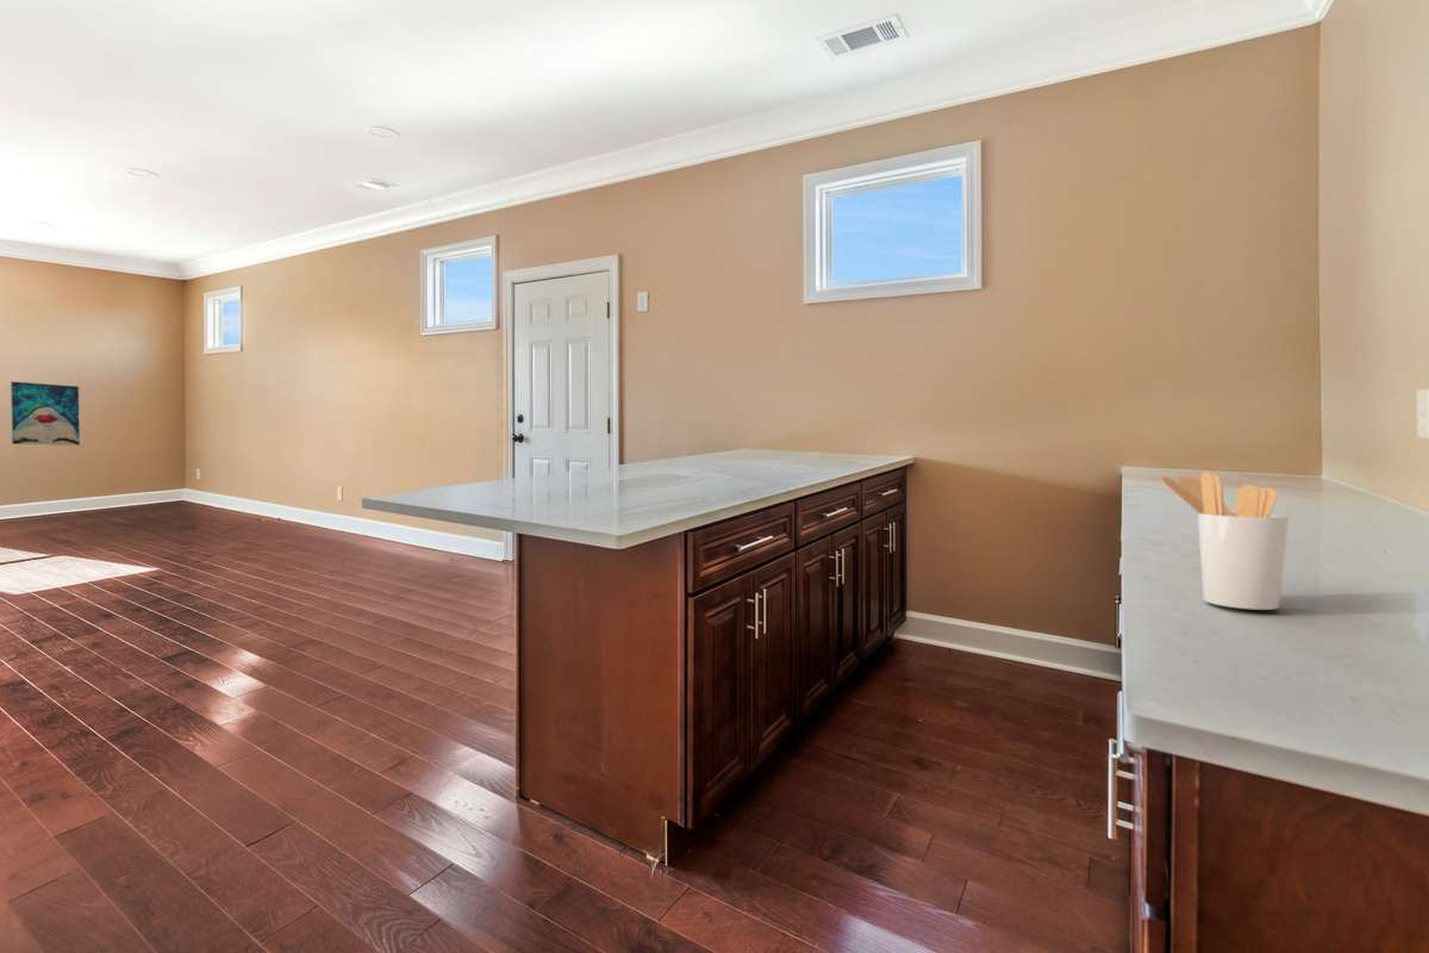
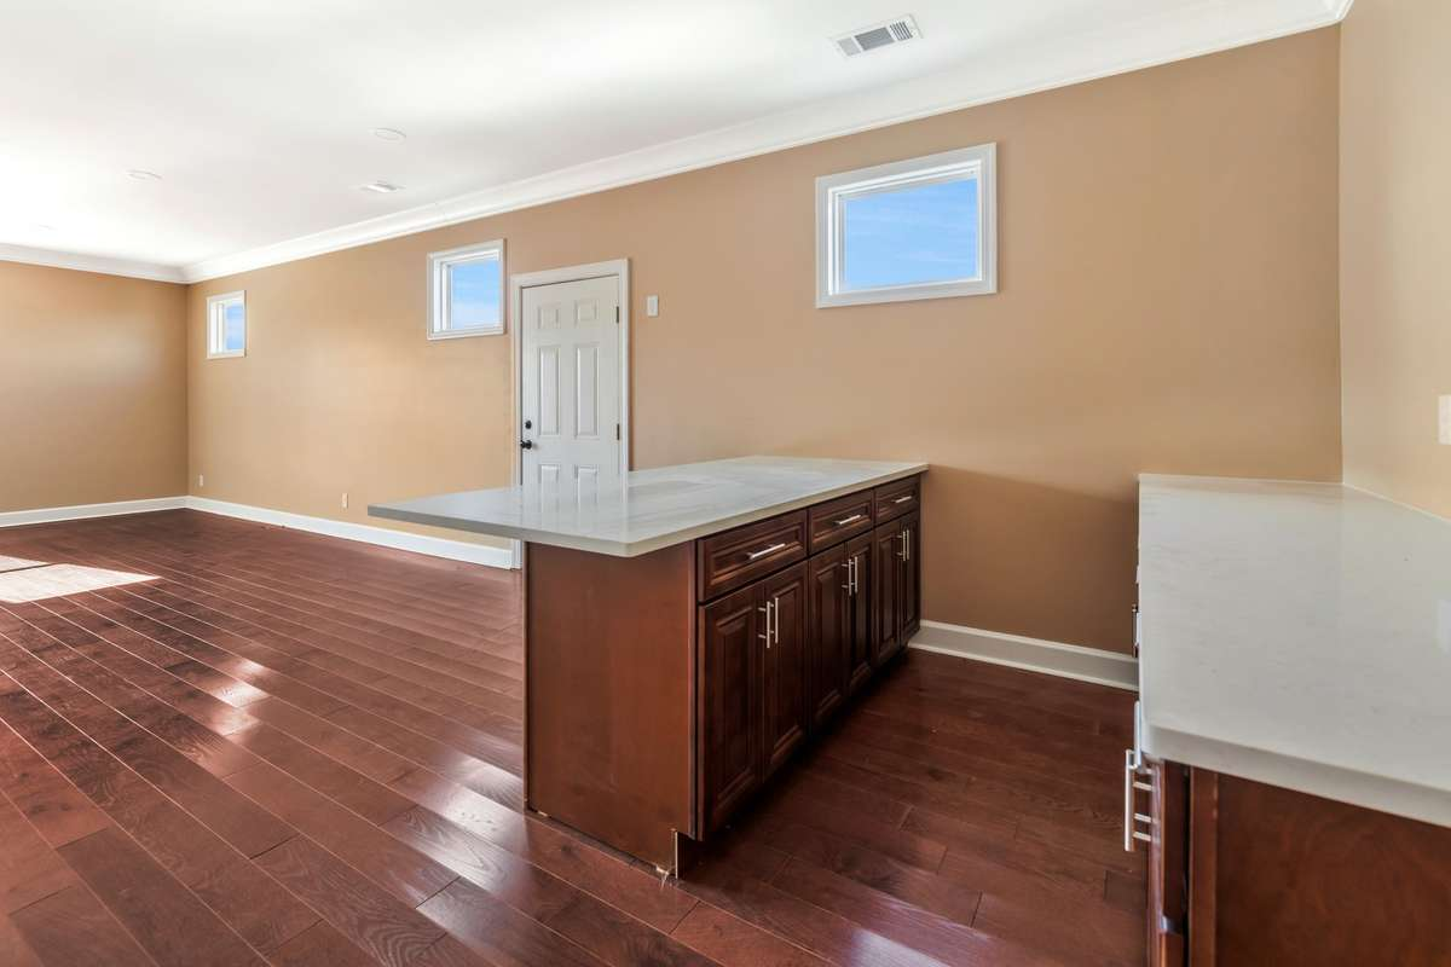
- wall art (45, 413)
- utensil holder (1222, 535)
